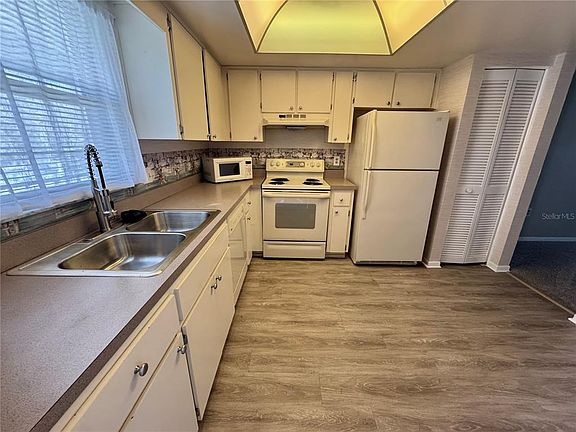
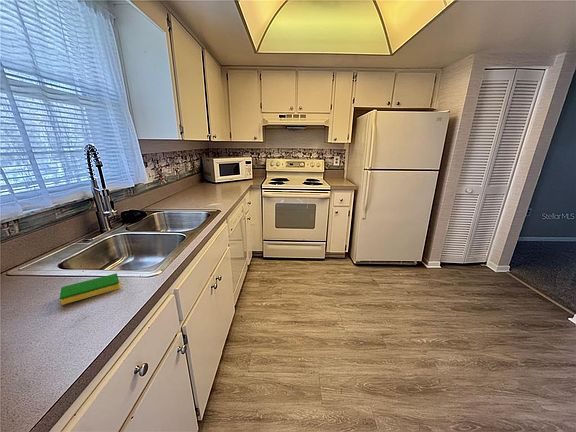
+ dish sponge (91, 287)
